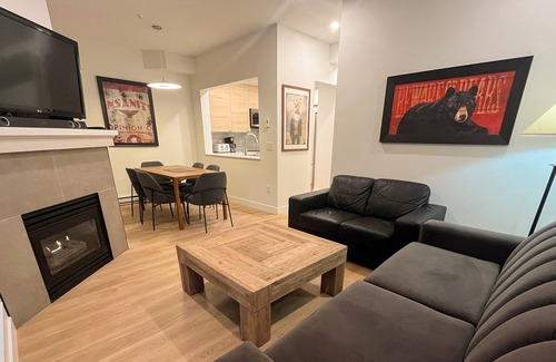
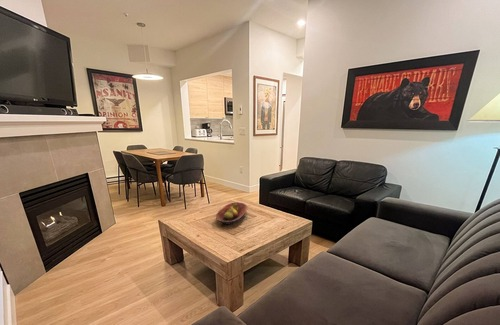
+ fruit bowl (232, 211)
